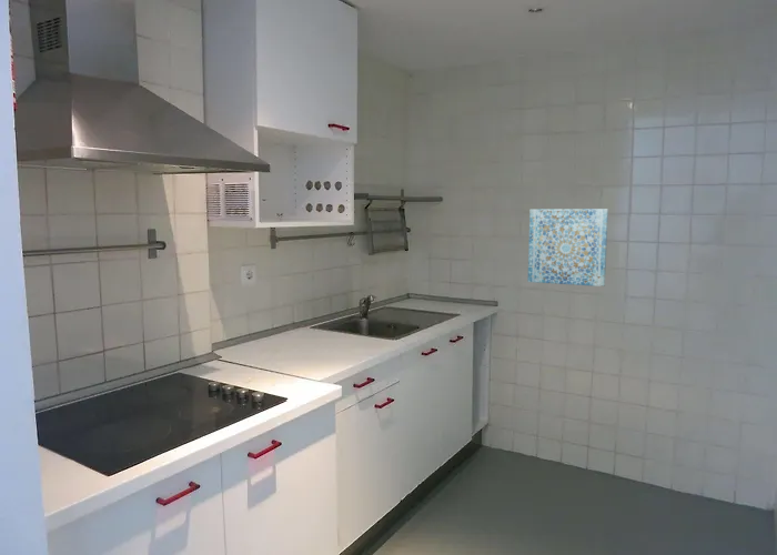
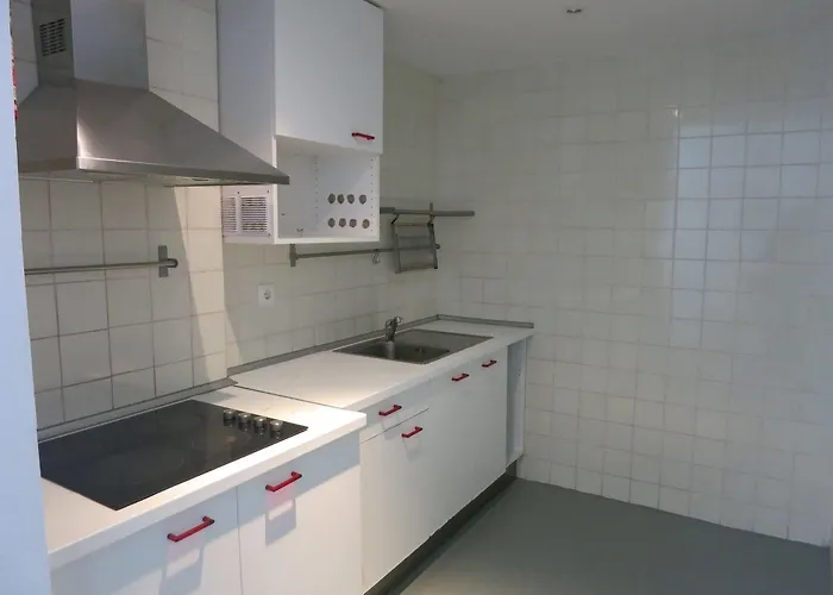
- wall art (566, 246)
